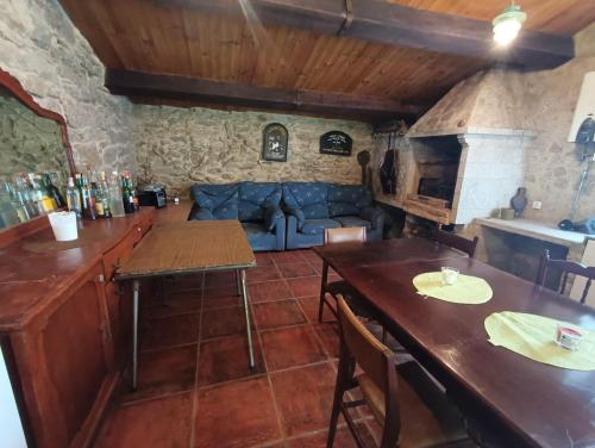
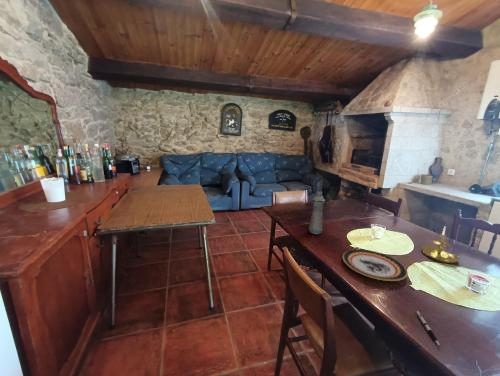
+ bottle (317, 212)
+ pen (427, 327)
+ candle holder (443, 242)
+ plate (372, 264)
